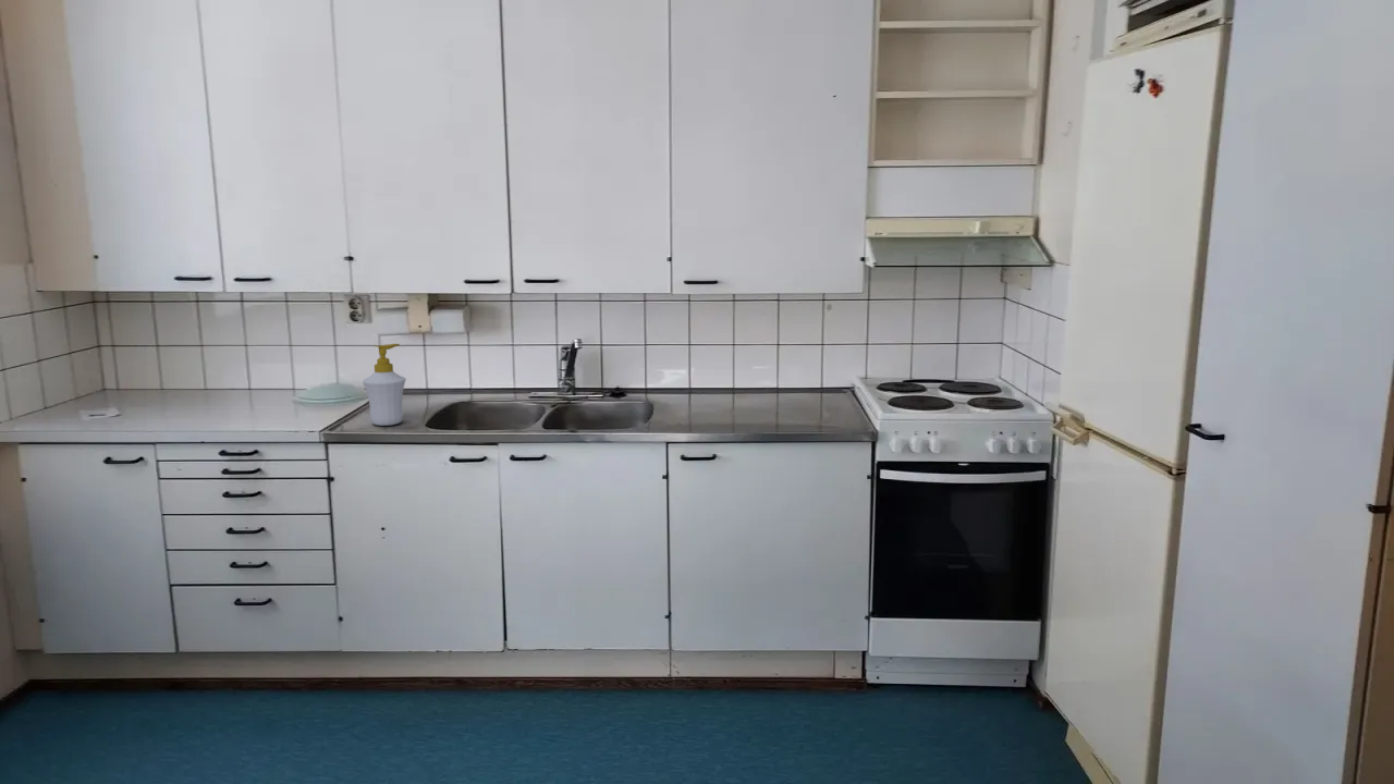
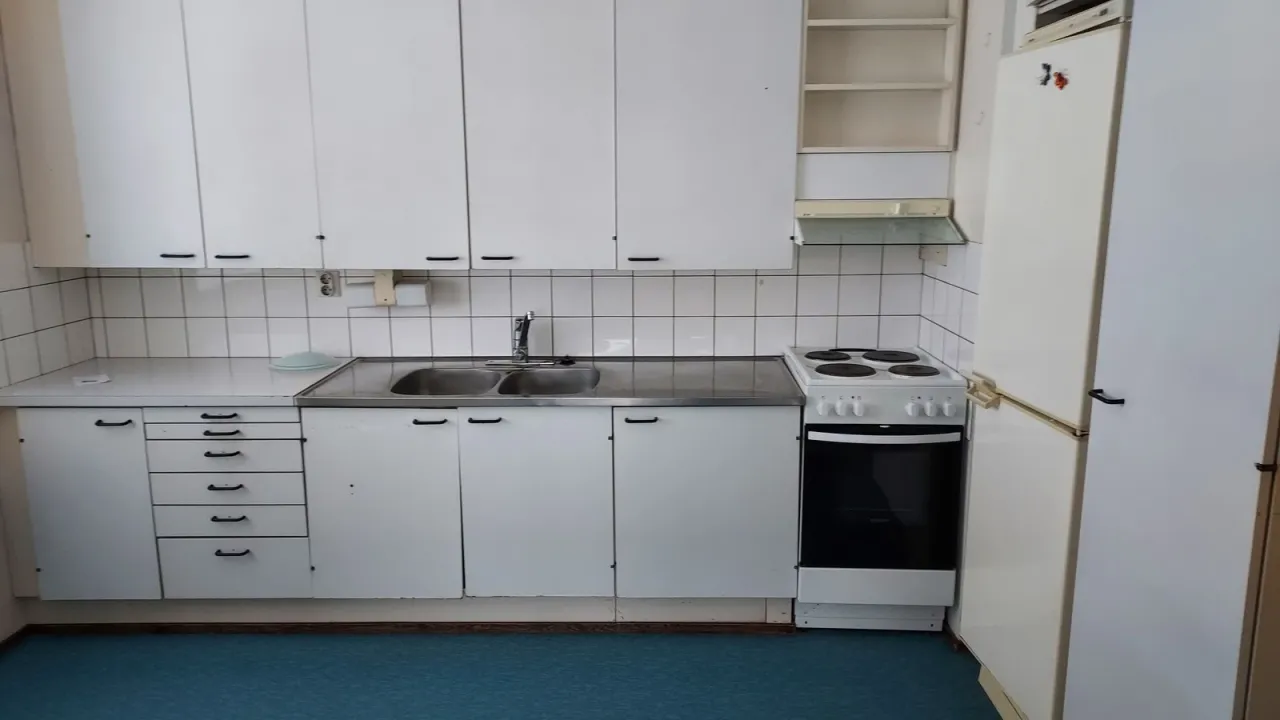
- soap bottle (384, 383)
